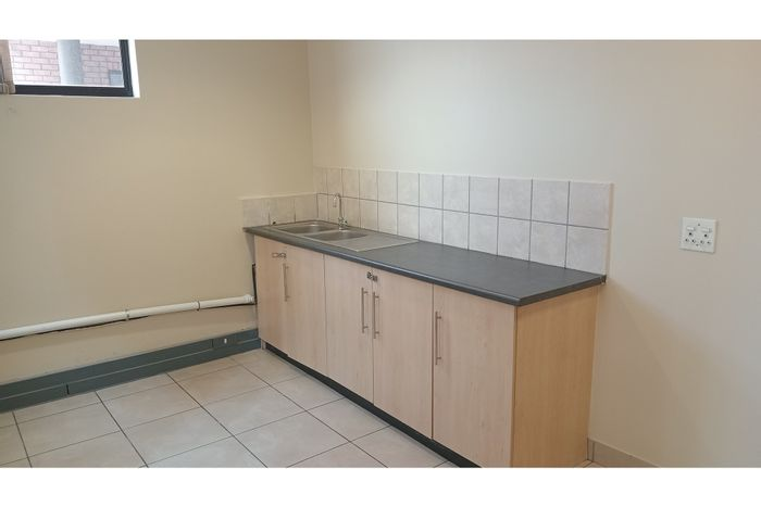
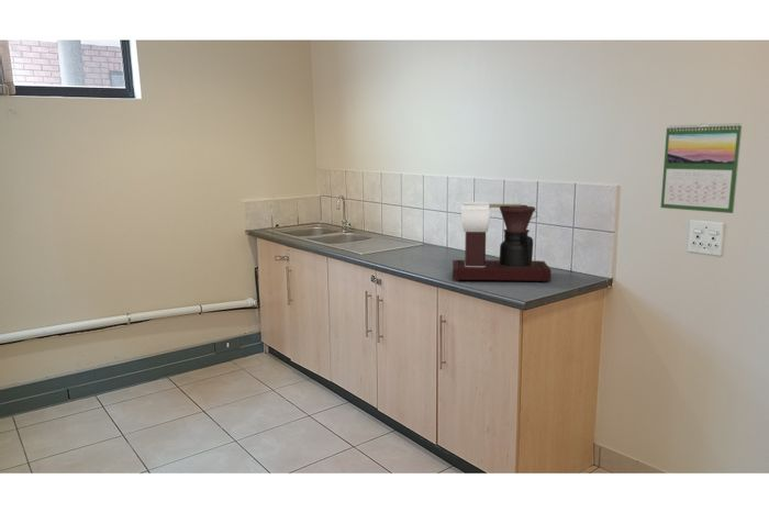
+ calendar (699, 167)
+ coffee maker (502, 242)
